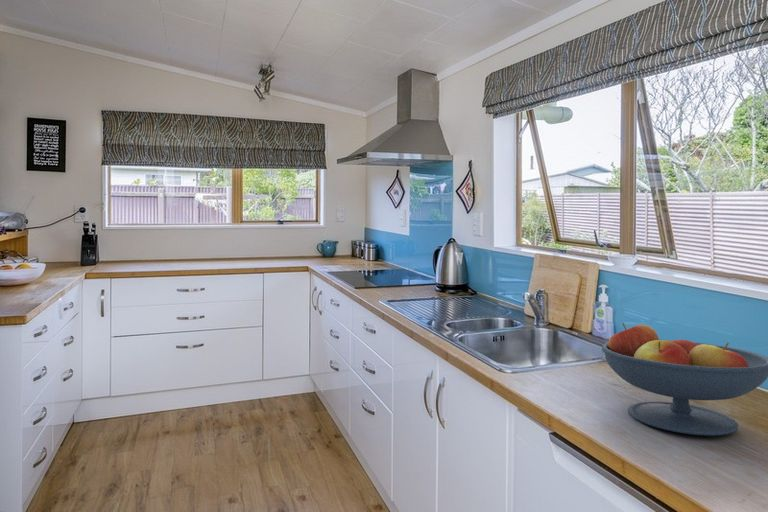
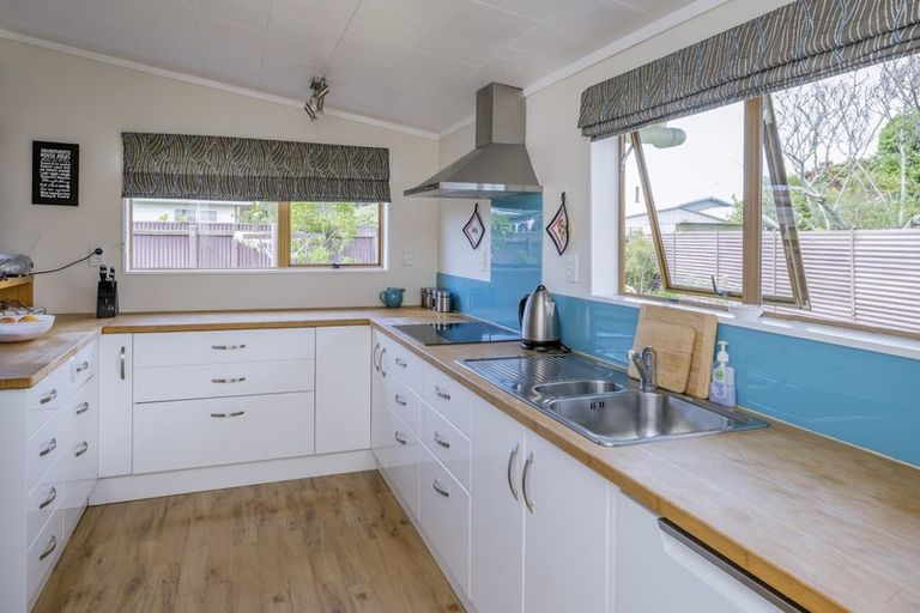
- fruit bowl (681, 373)
